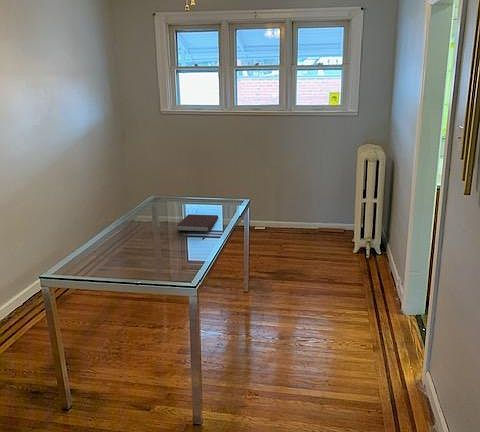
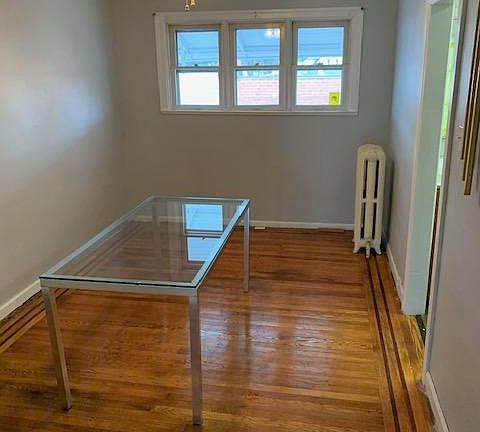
- notebook (198, 222)
